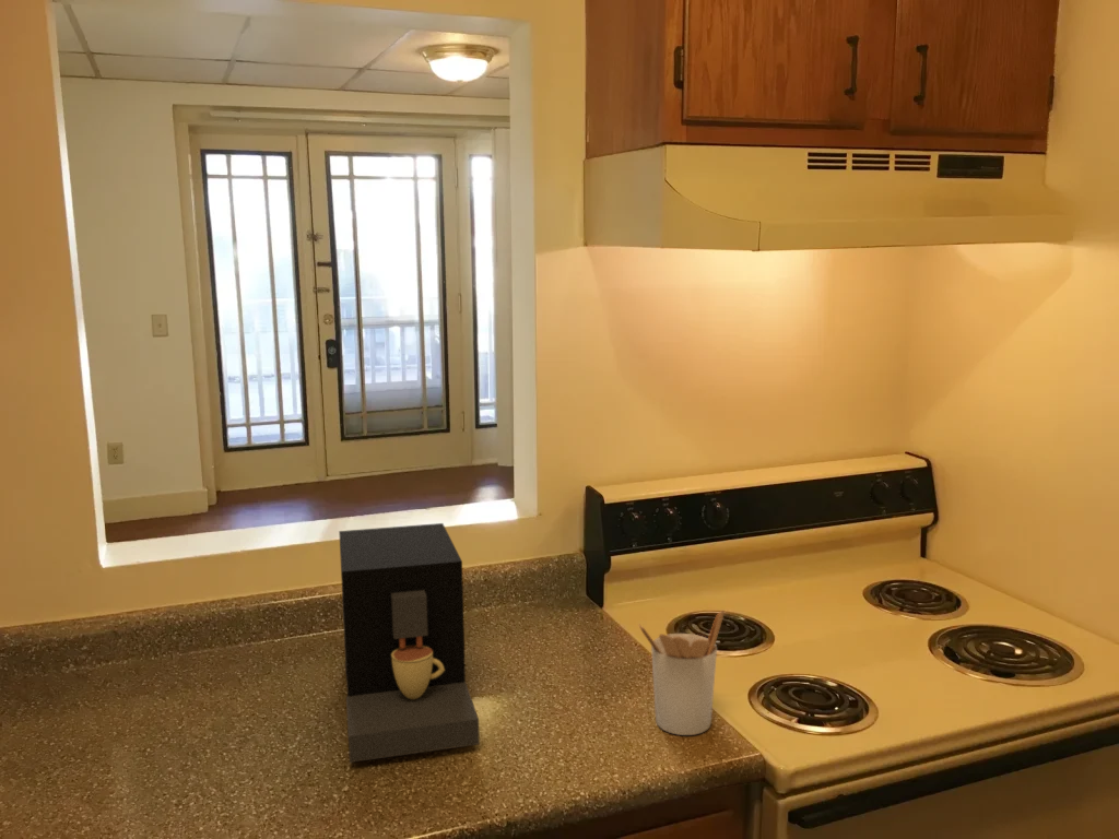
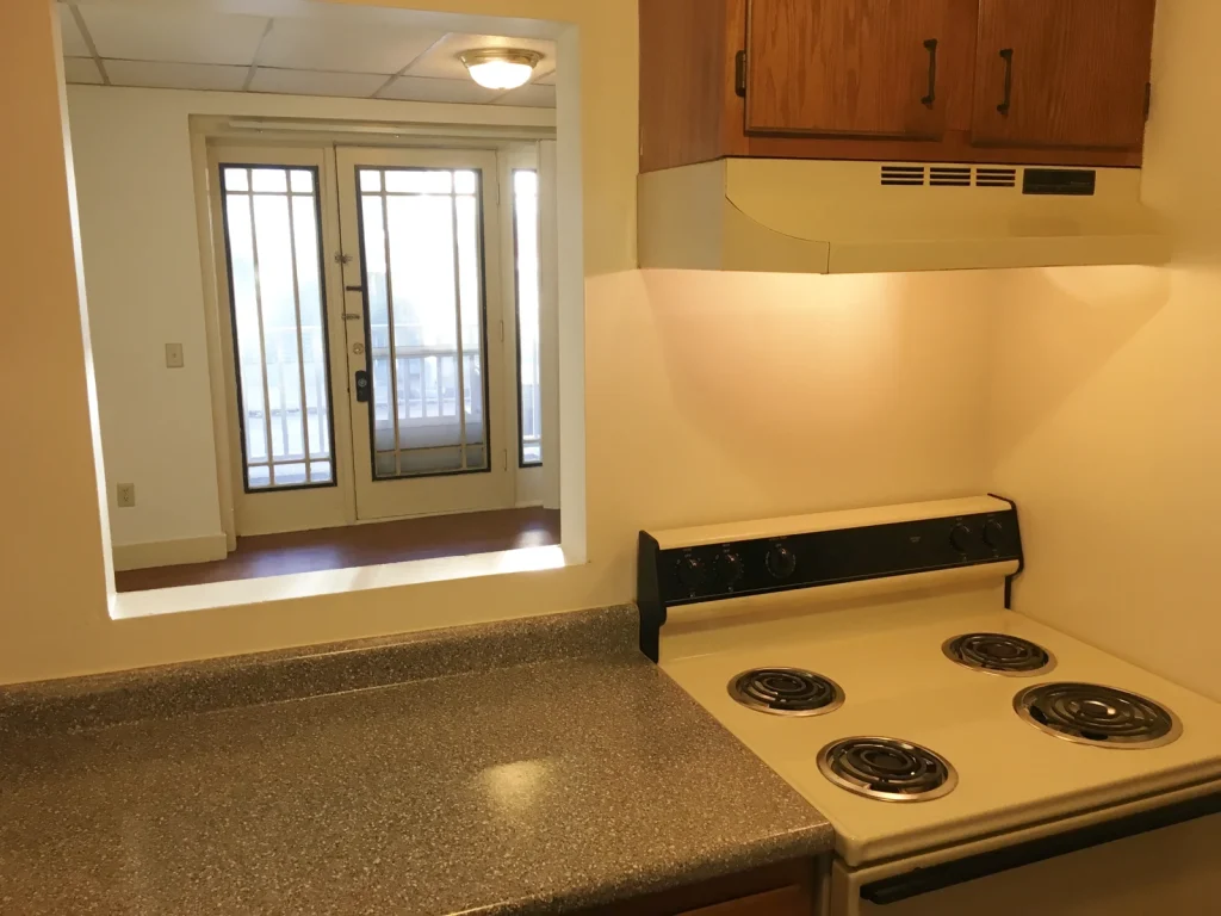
- utensil holder (684, 672)
- coffee maker (401, 629)
